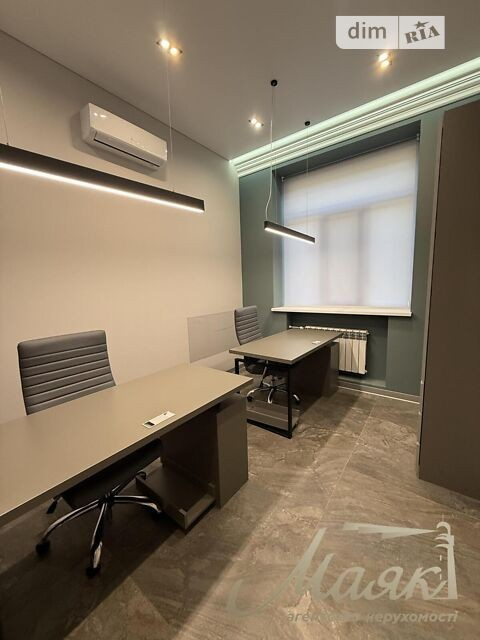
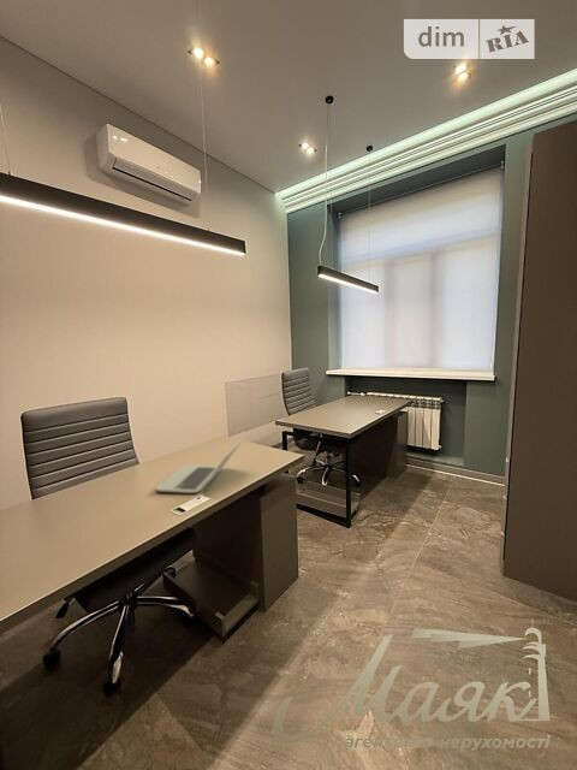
+ laptop (202, 466)
